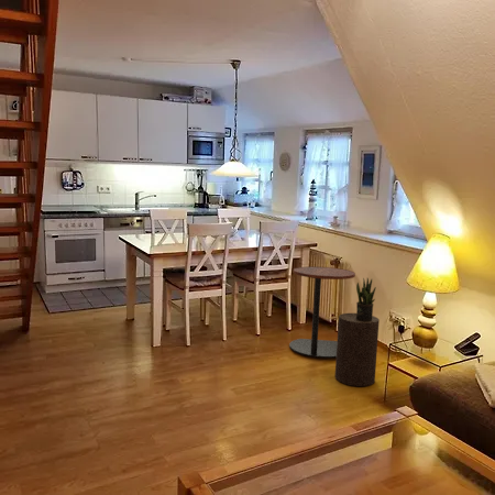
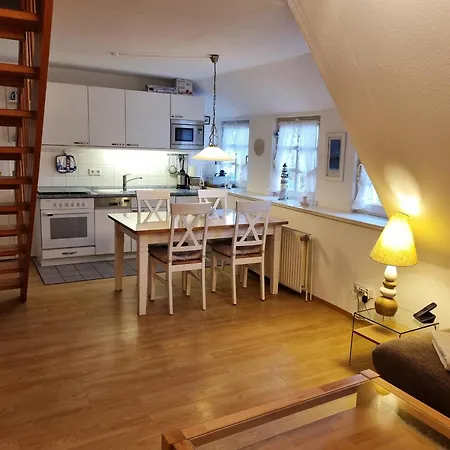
- side table (318, 309)
- potted plant (364, 298)
- stool (356, 348)
